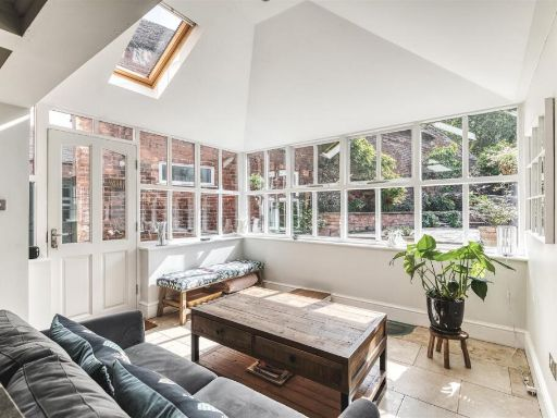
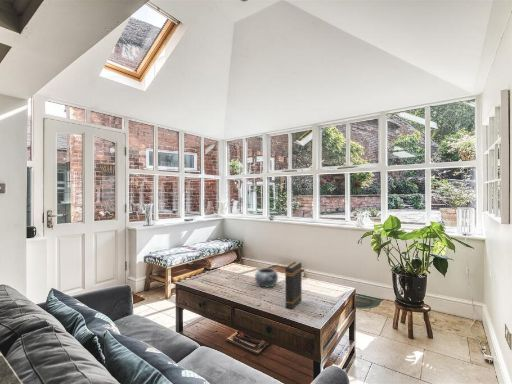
+ decorative bowl (266, 277)
+ book (293, 284)
